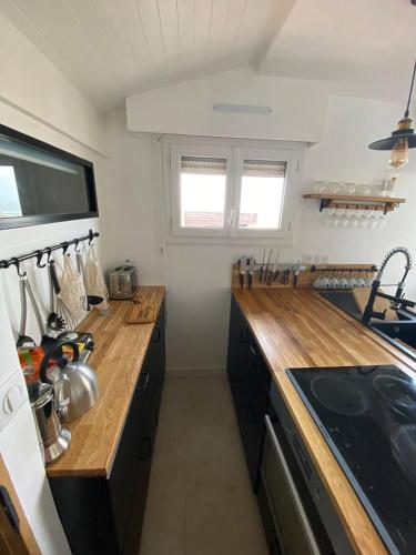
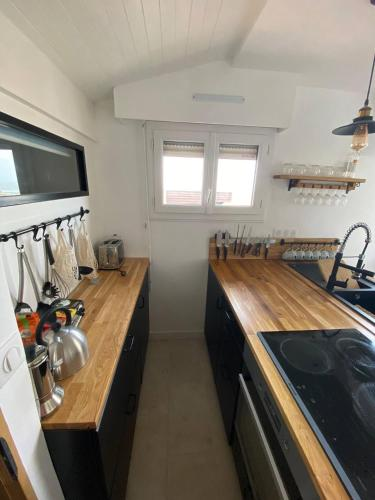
- cutting board (143, 310)
